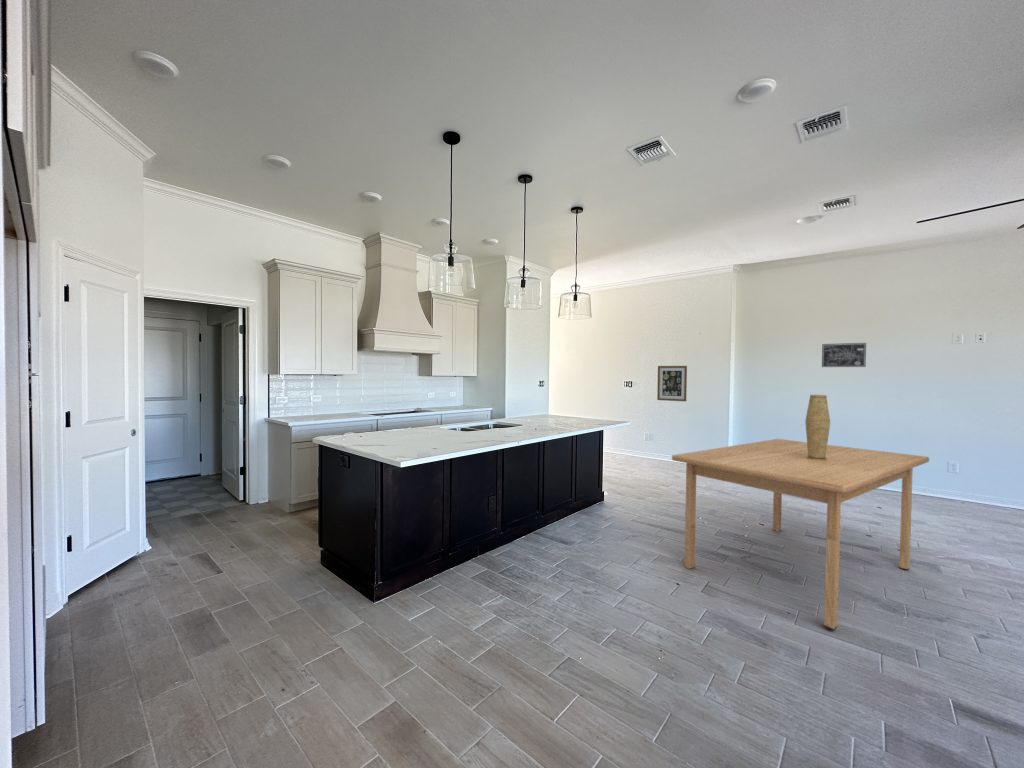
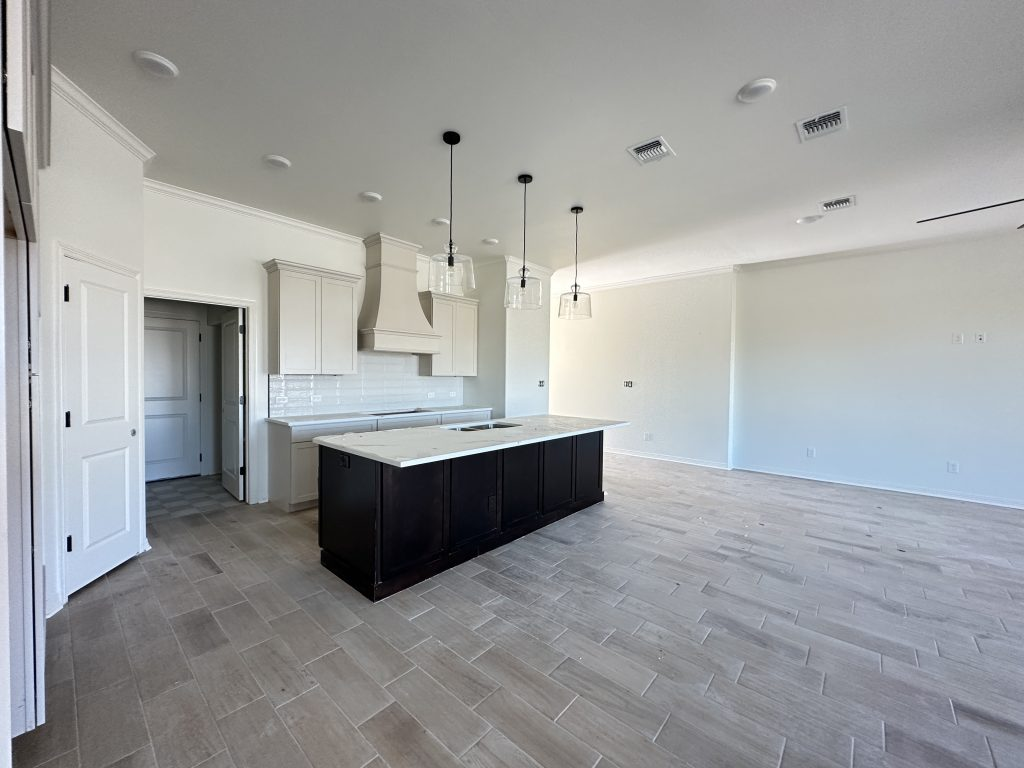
- wall art (843, 355)
- table (804, 498)
- wall art (671, 383)
- vase (817, 427)
